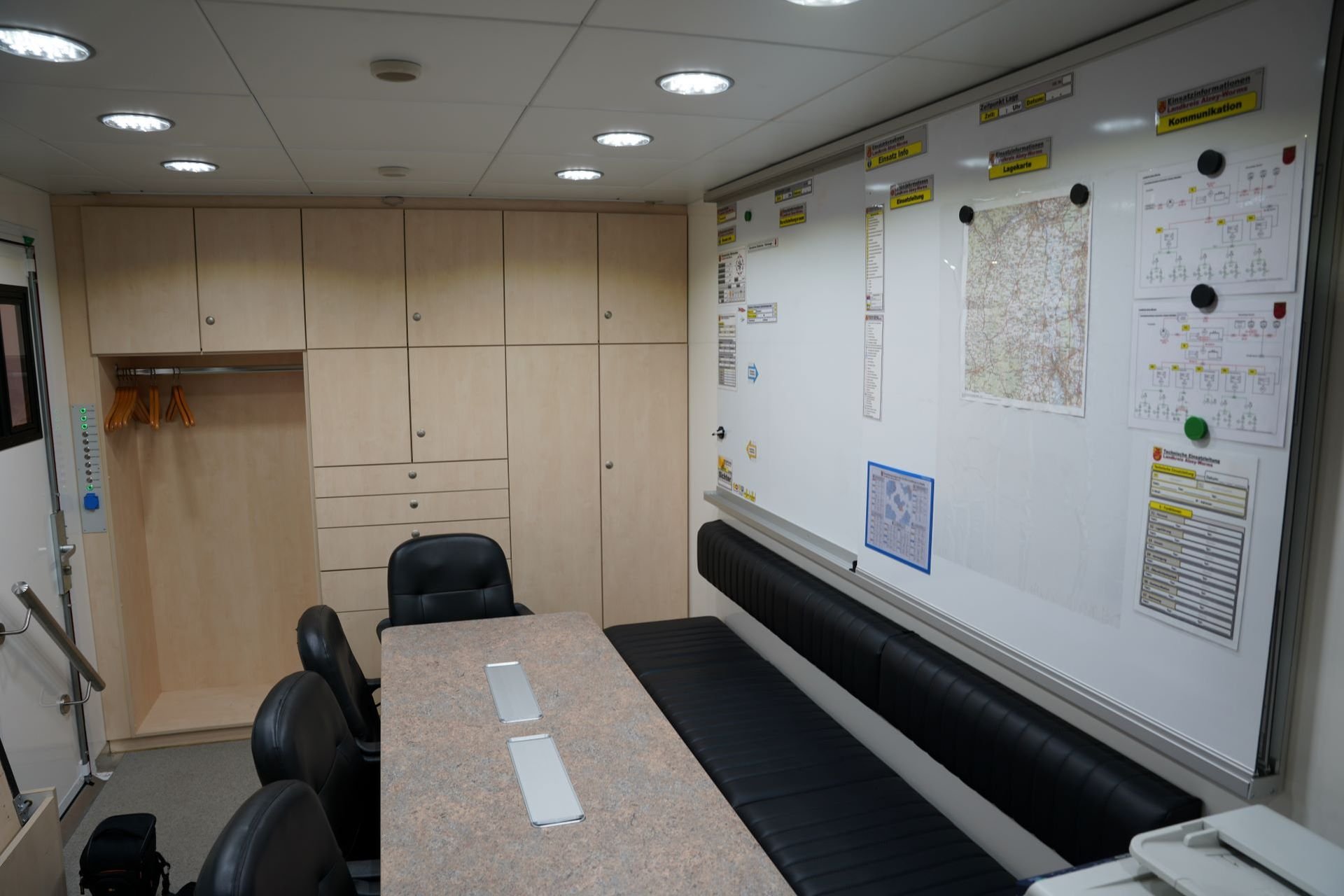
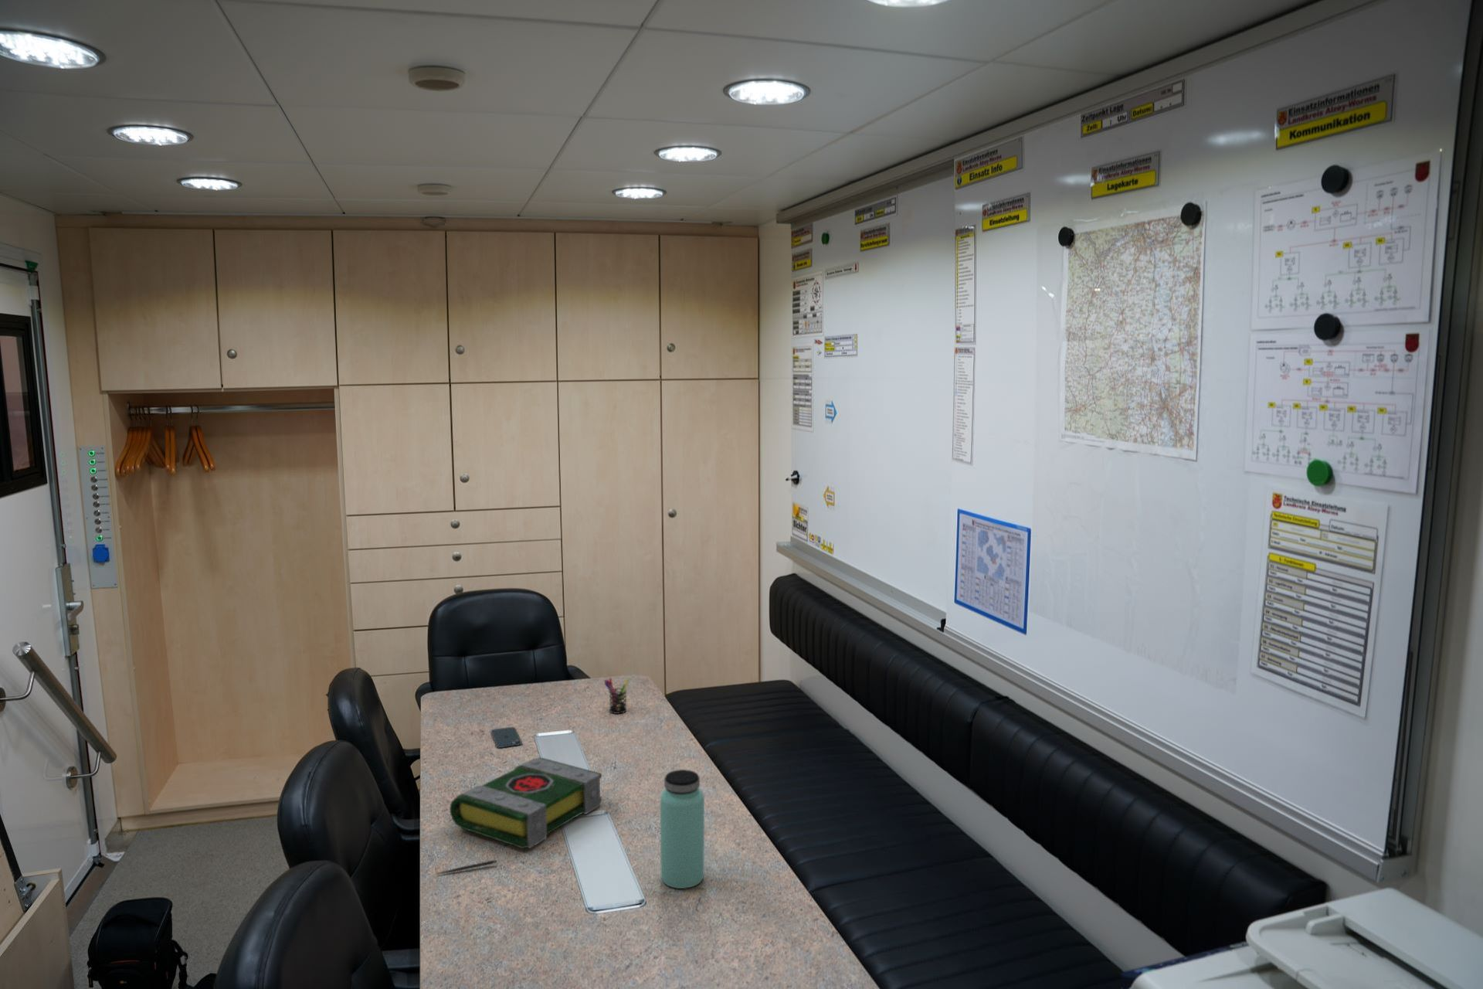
+ book (529, 798)
+ pen (467, 866)
+ smartphone (505, 736)
+ bottle (682, 828)
+ pen holder (618, 694)
